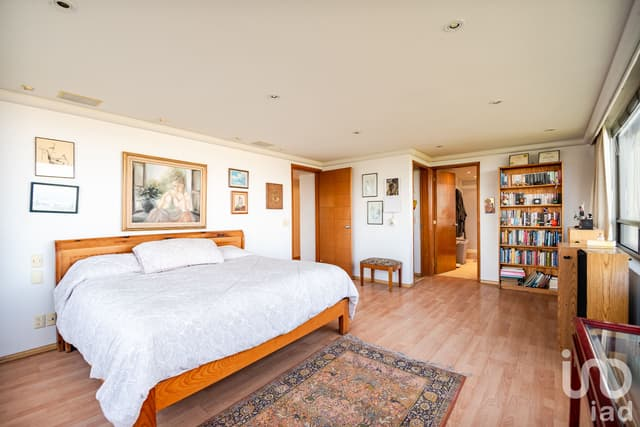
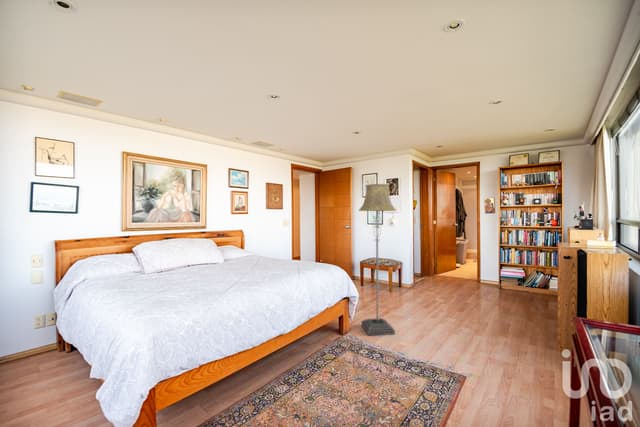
+ floor lamp (377, 257)
